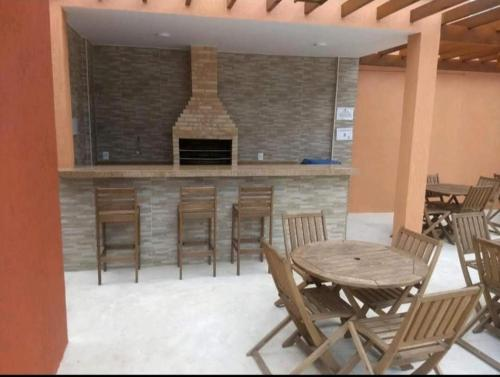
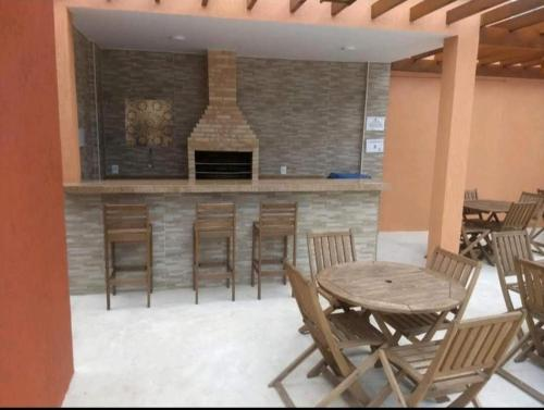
+ wall art (149, 123)
